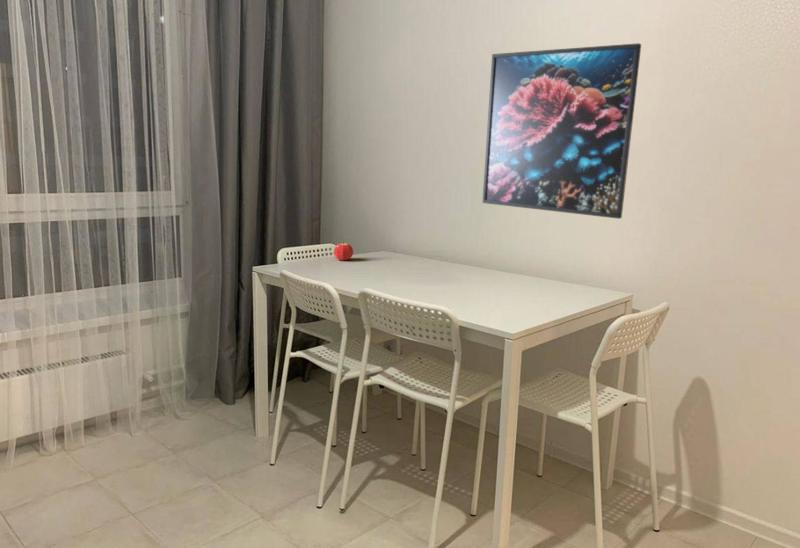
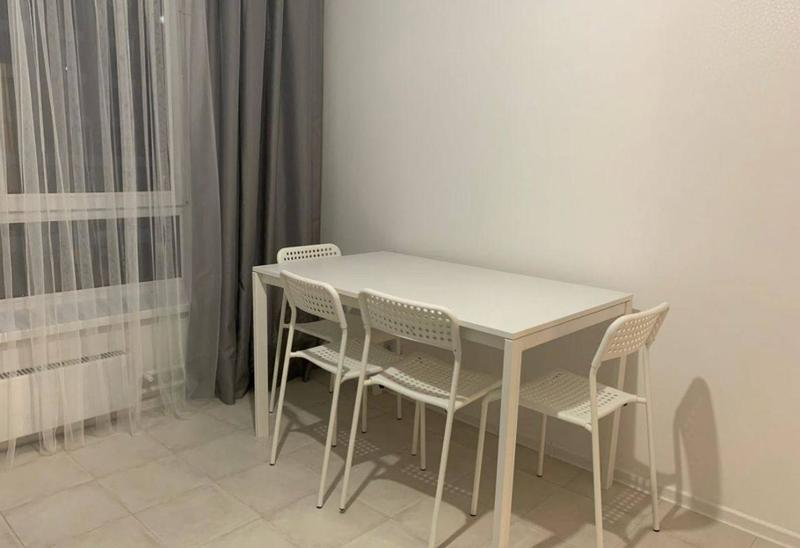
- fruit (343, 250)
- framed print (553, 131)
